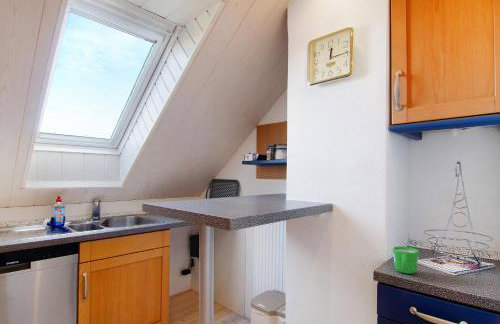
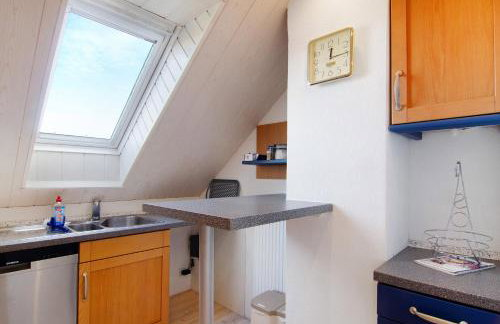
- mug (405, 261)
